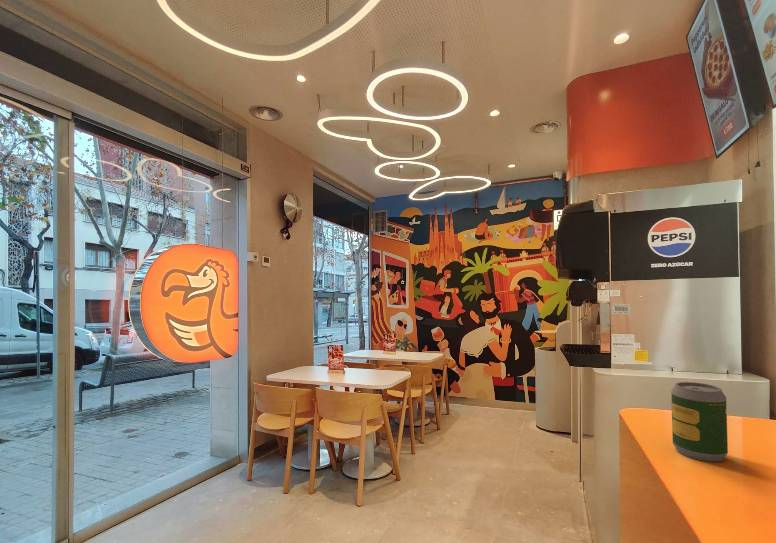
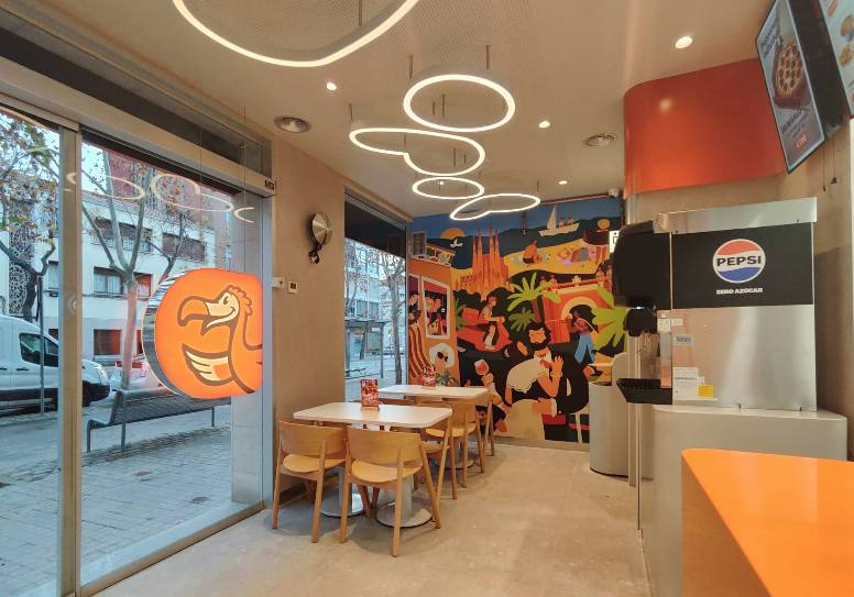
- soda can (698, 419)
